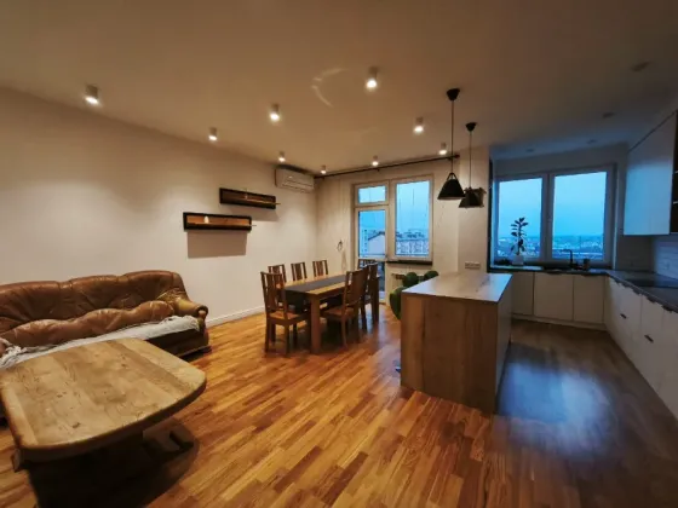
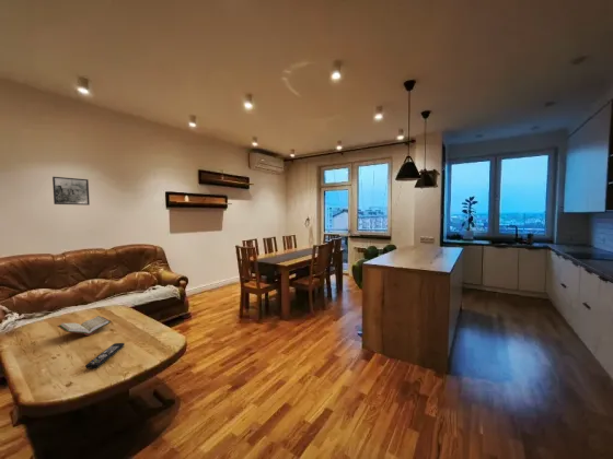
+ book (85, 326)
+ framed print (71, 191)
+ remote control (106, 354)
